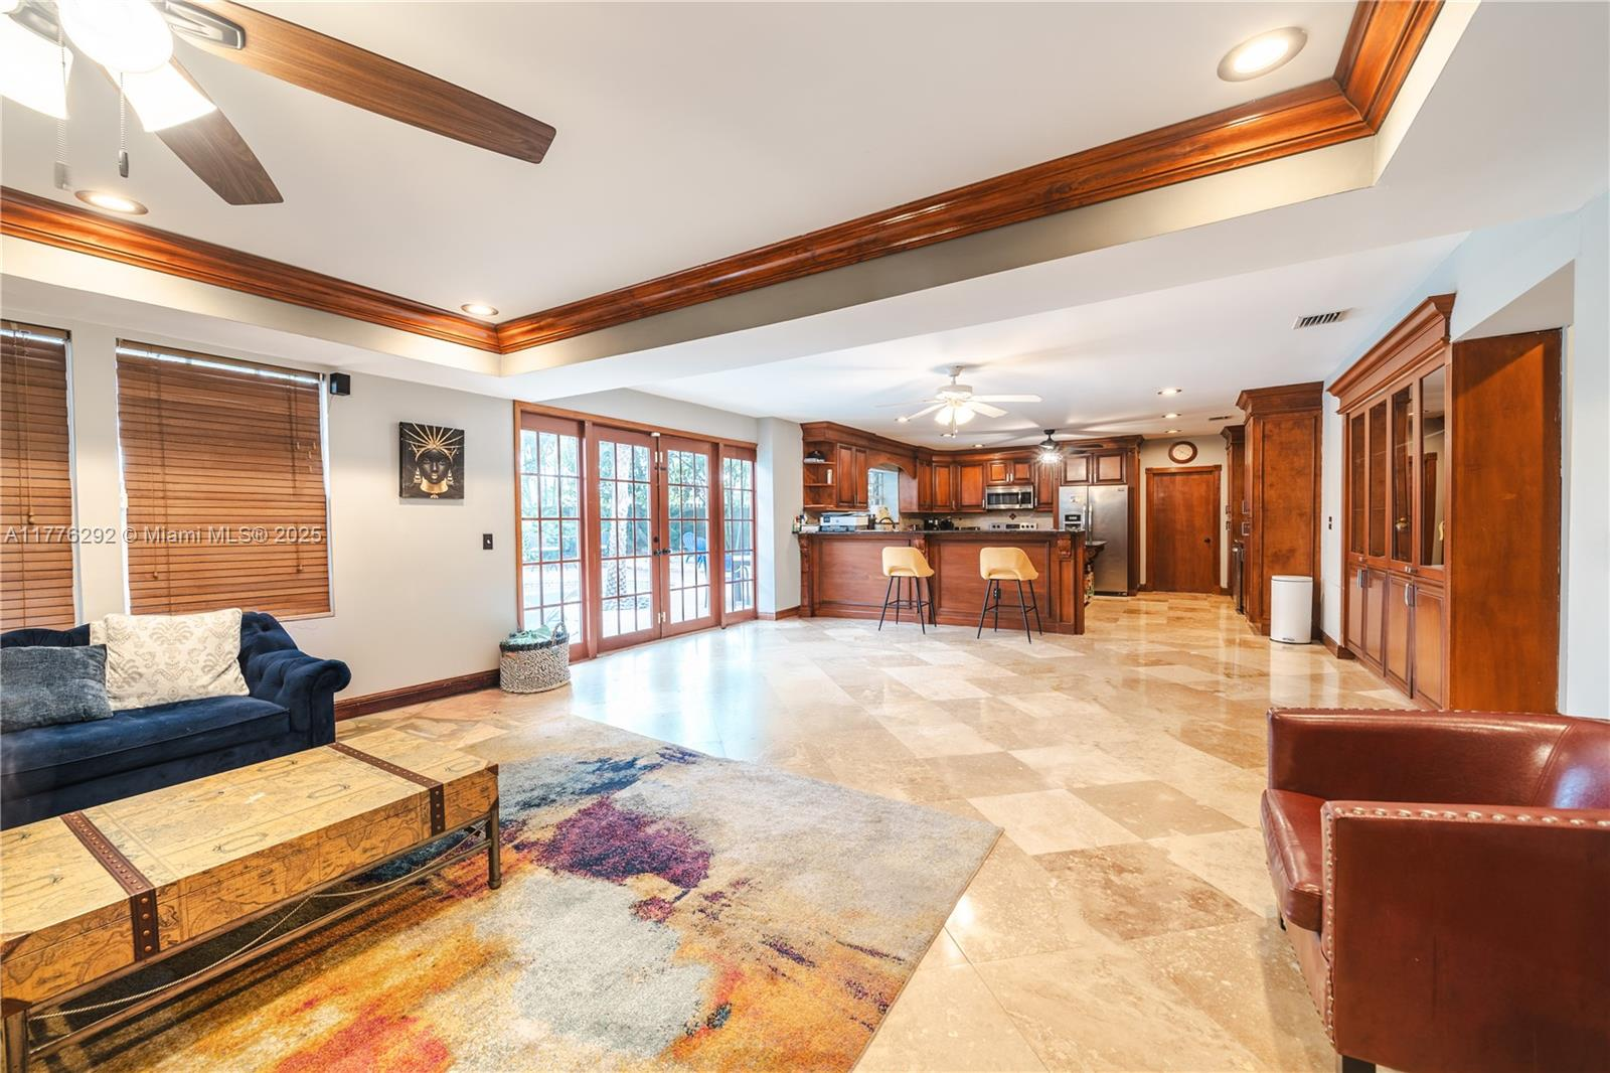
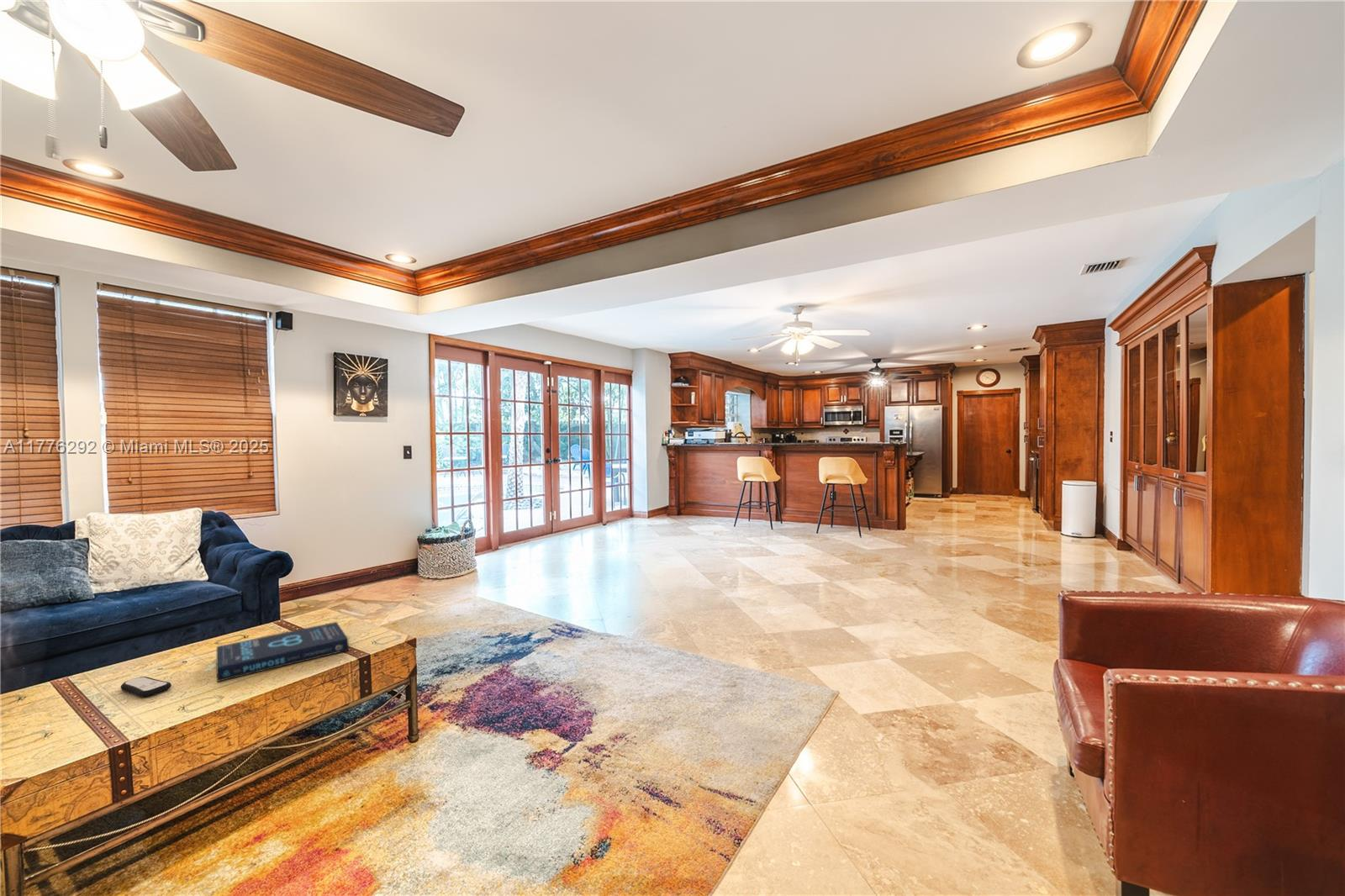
+ remote control (145, 686)
+ book (283, 648)
